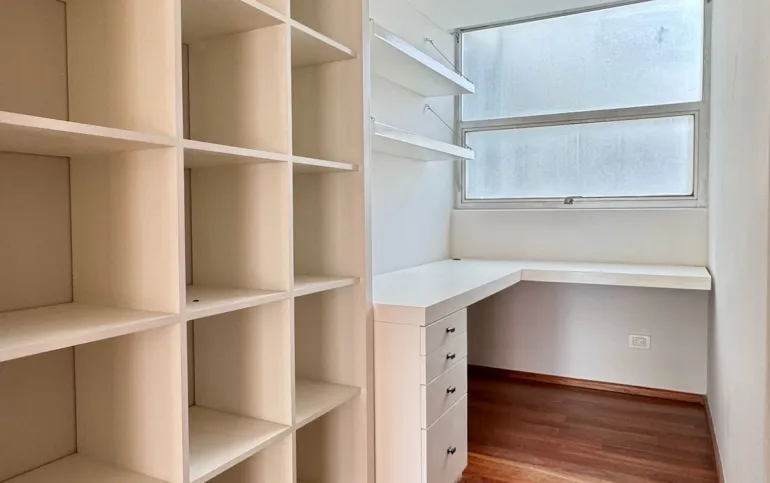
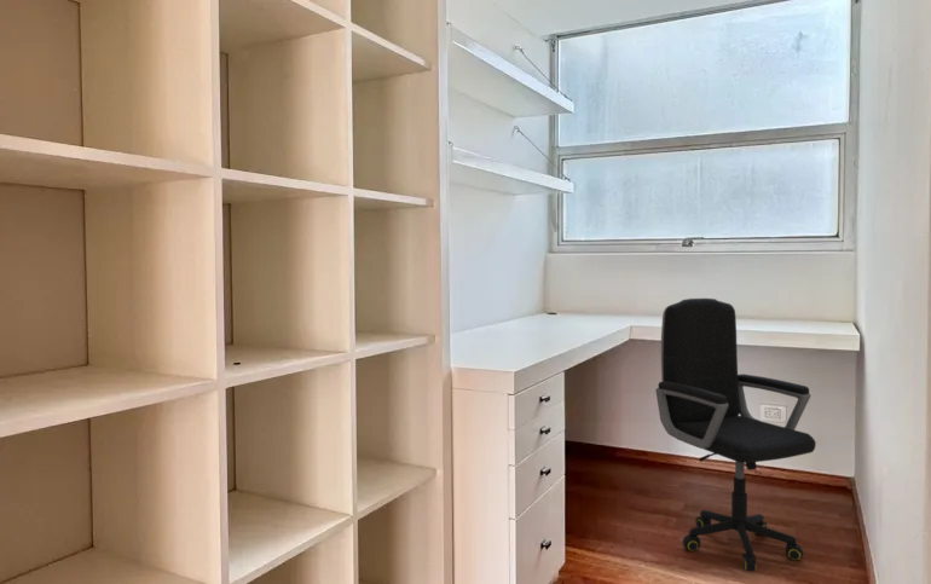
+ office chair (731, 422)
